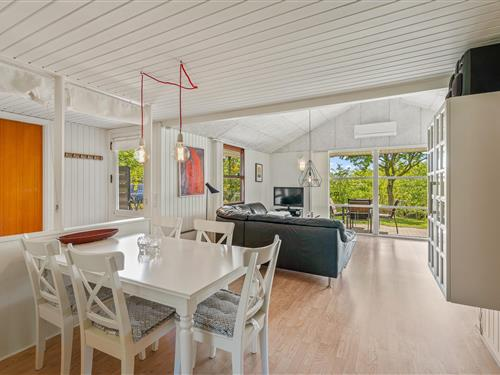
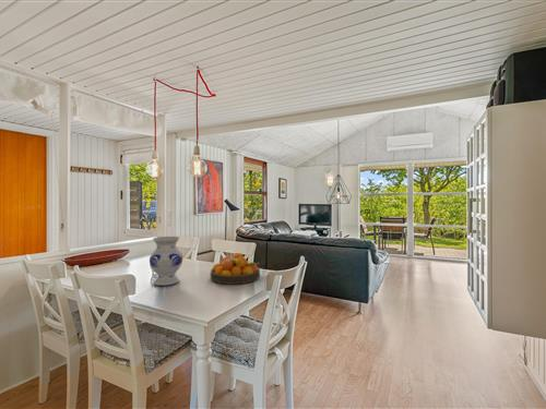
+ vase (166, 260)
+ fruit bowl (235, 266)
